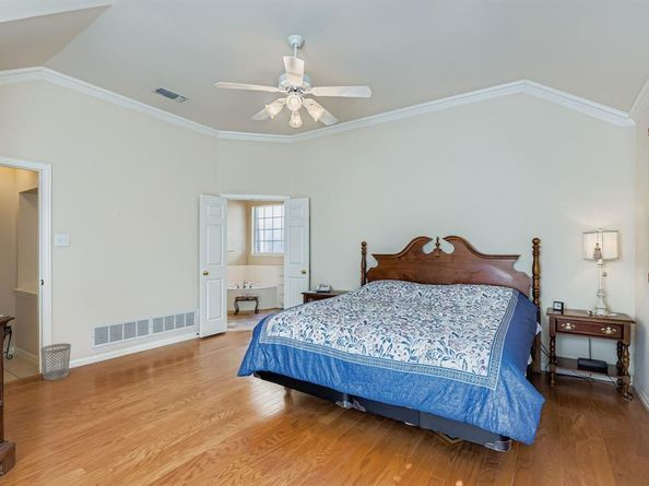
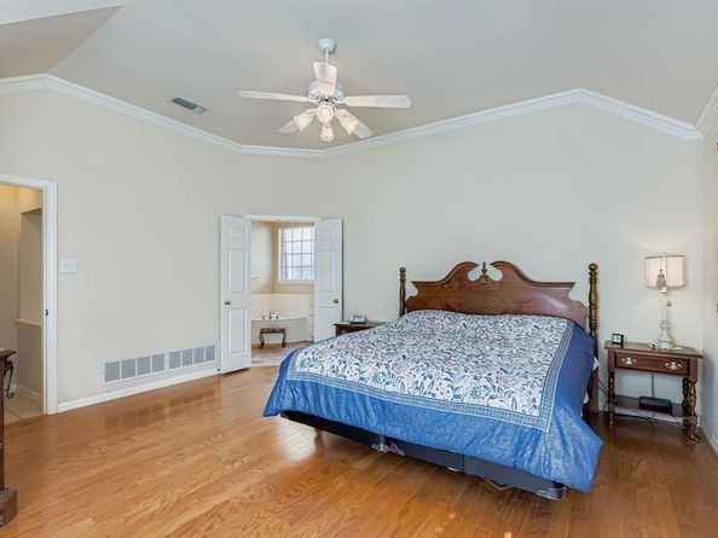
- wastebasket (56, 361)
